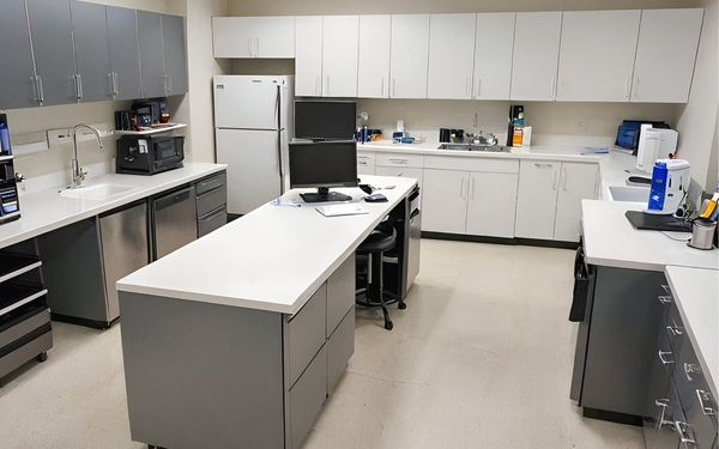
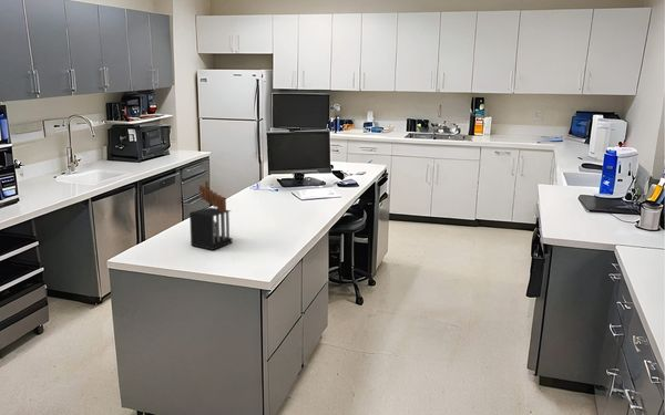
+ knife block (212, 214)
